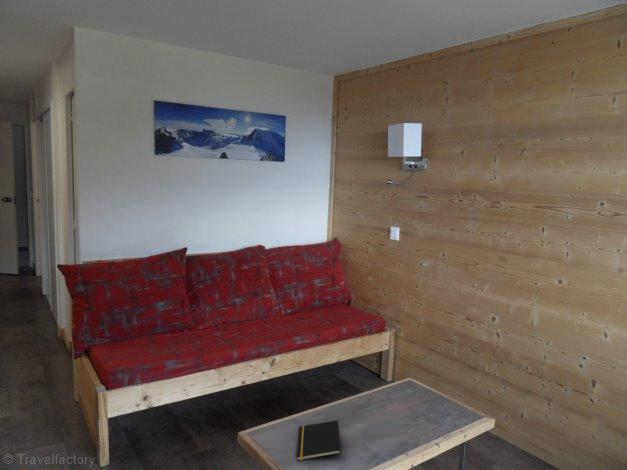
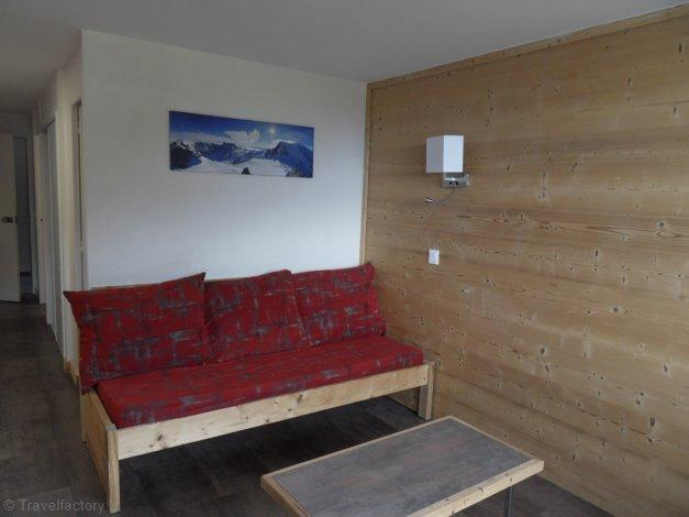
- notepad (318, 439)
